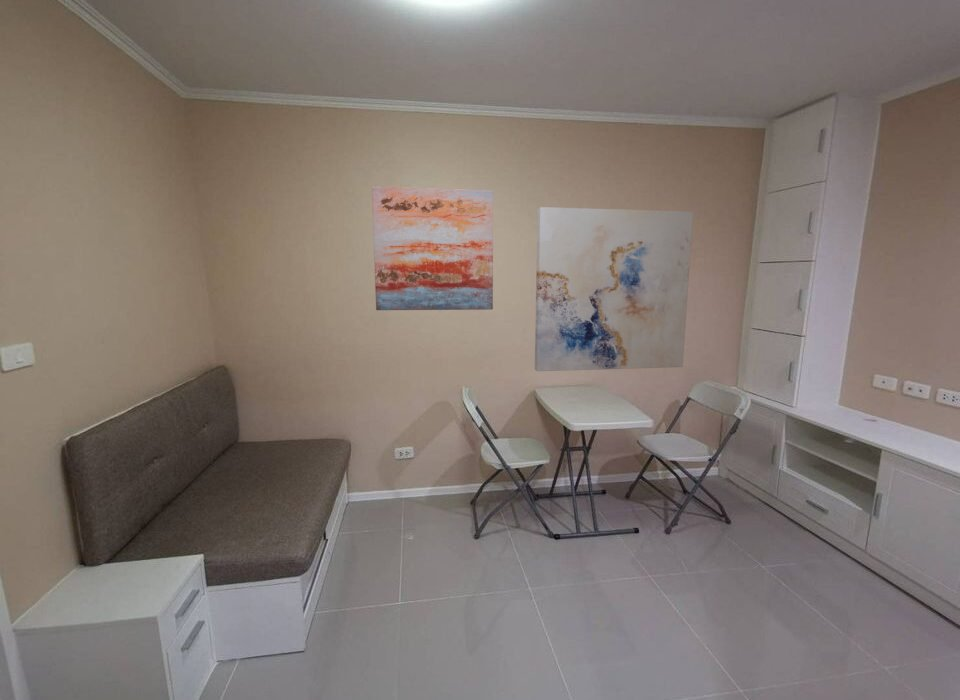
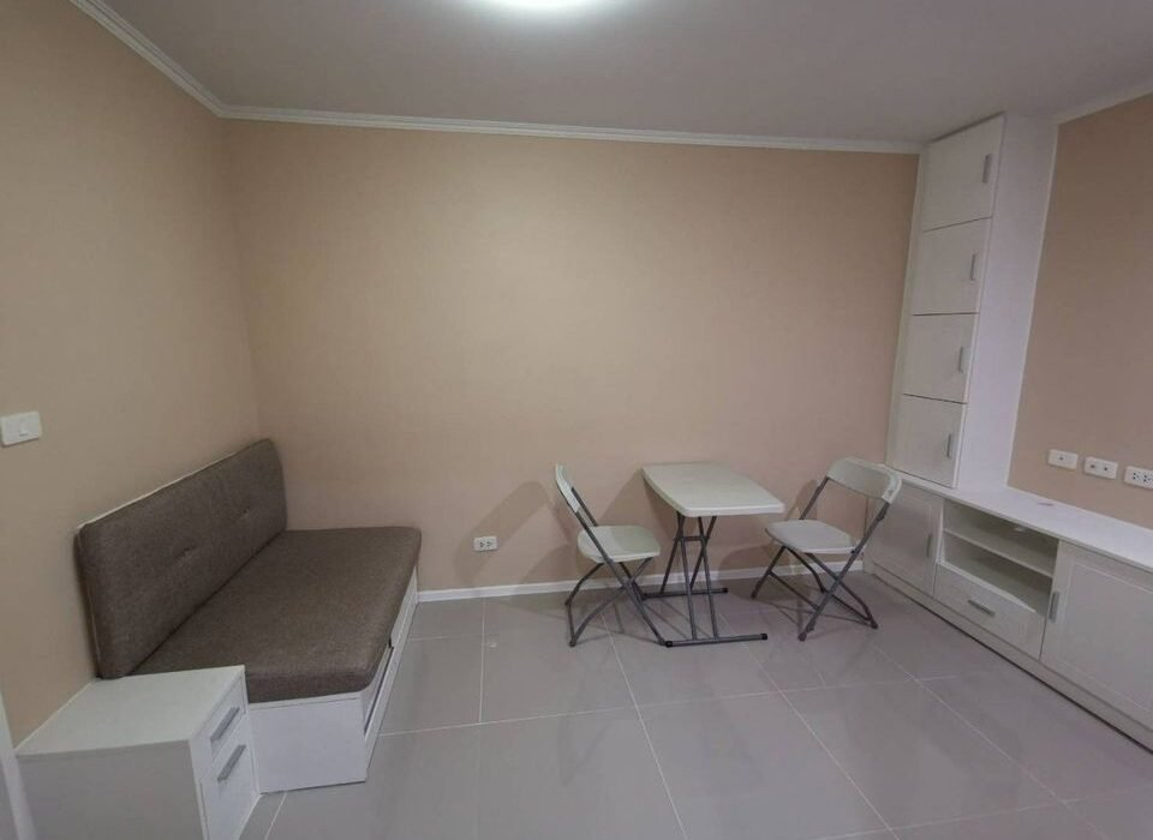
- wall art (613, 291)
- wall art (434, 250)
